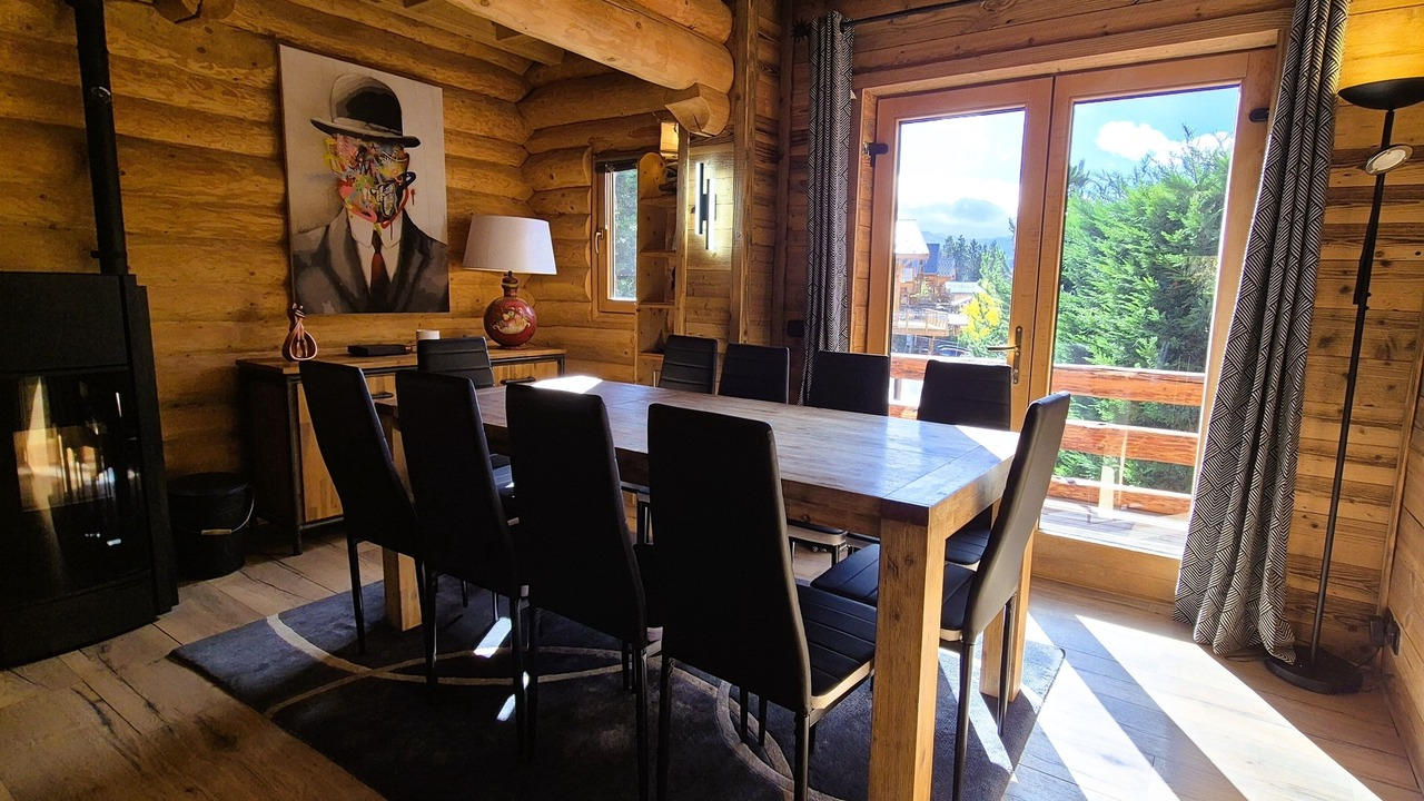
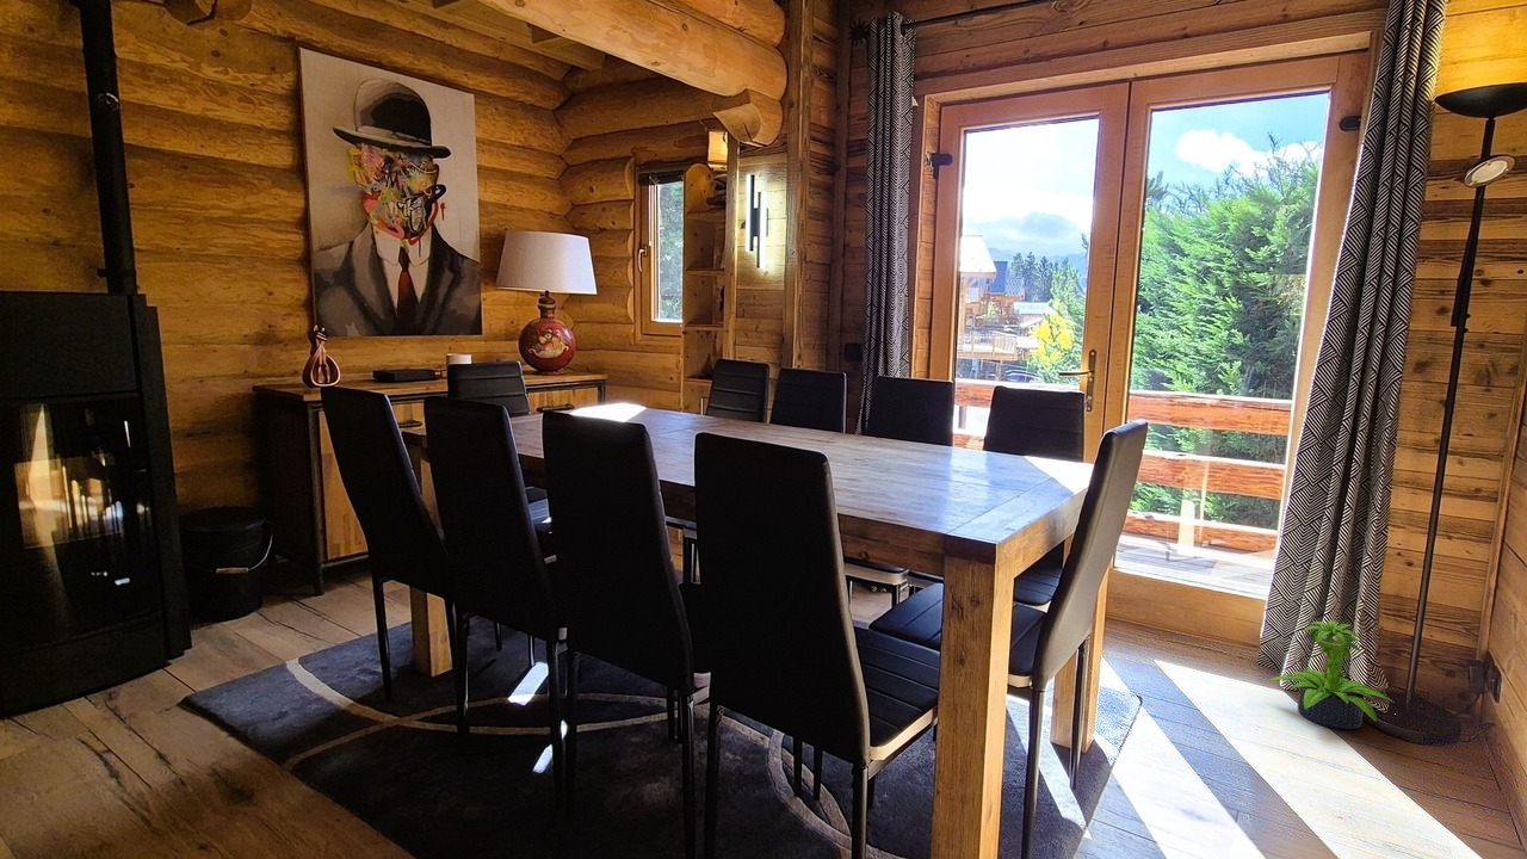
+ potted plant (1331, 667)
